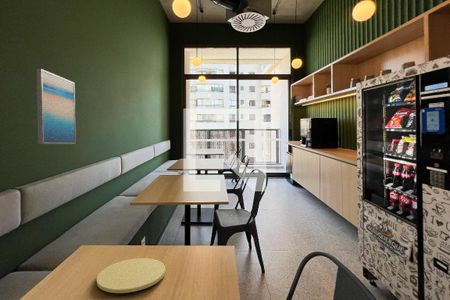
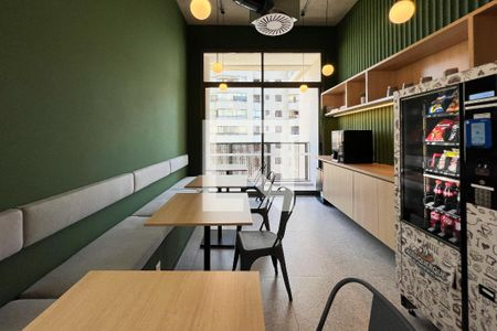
- plate (131, 274)
- wall art (58, 110)
